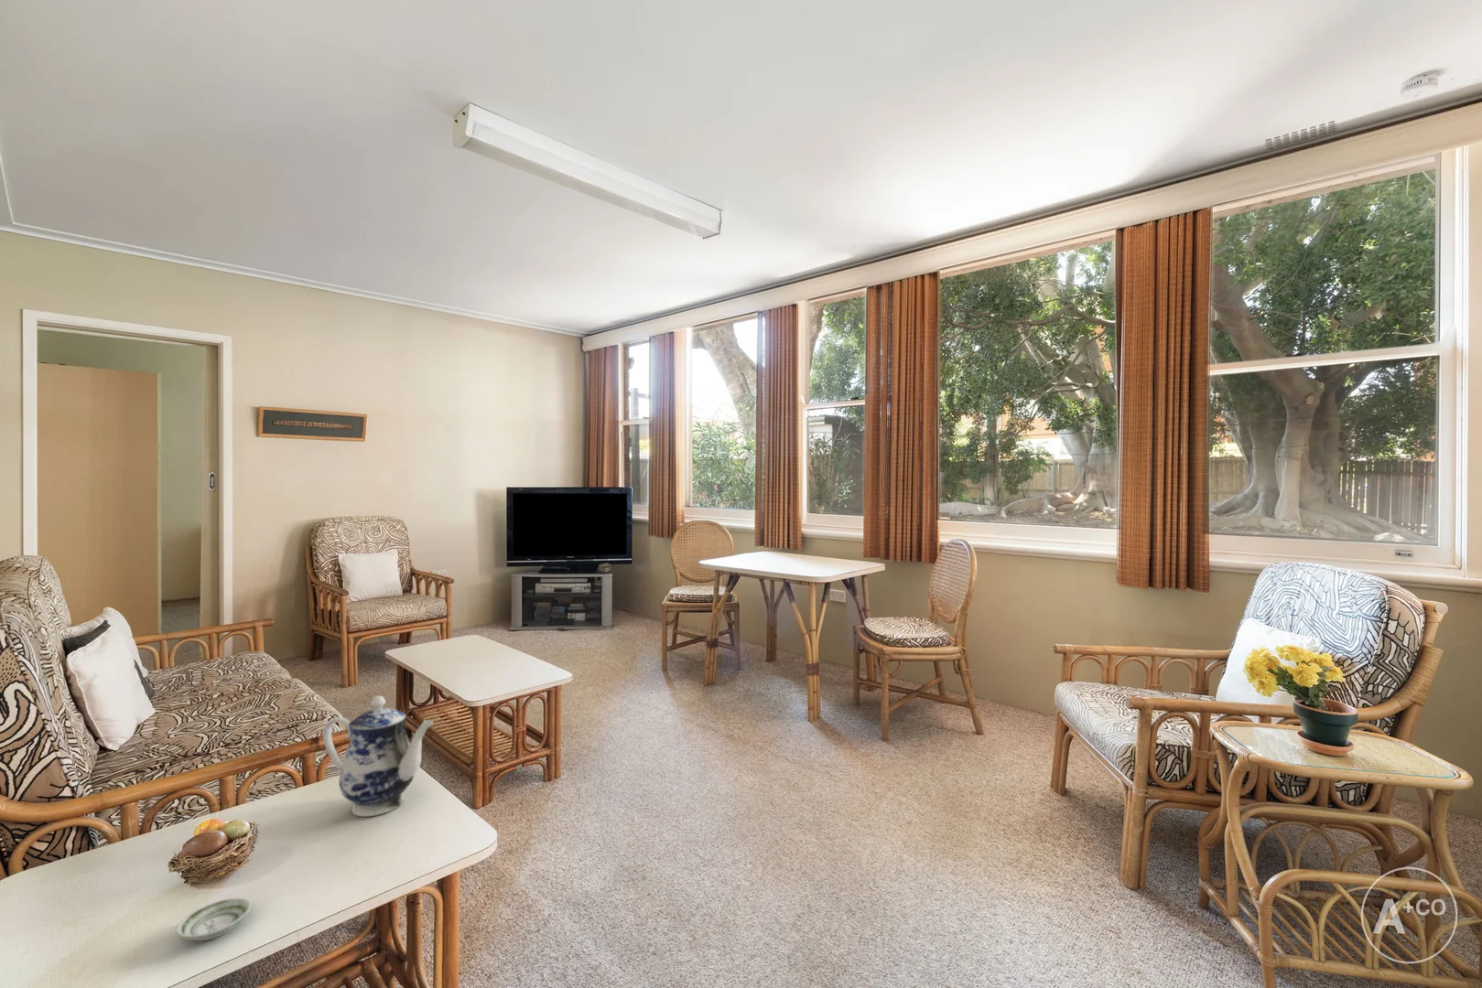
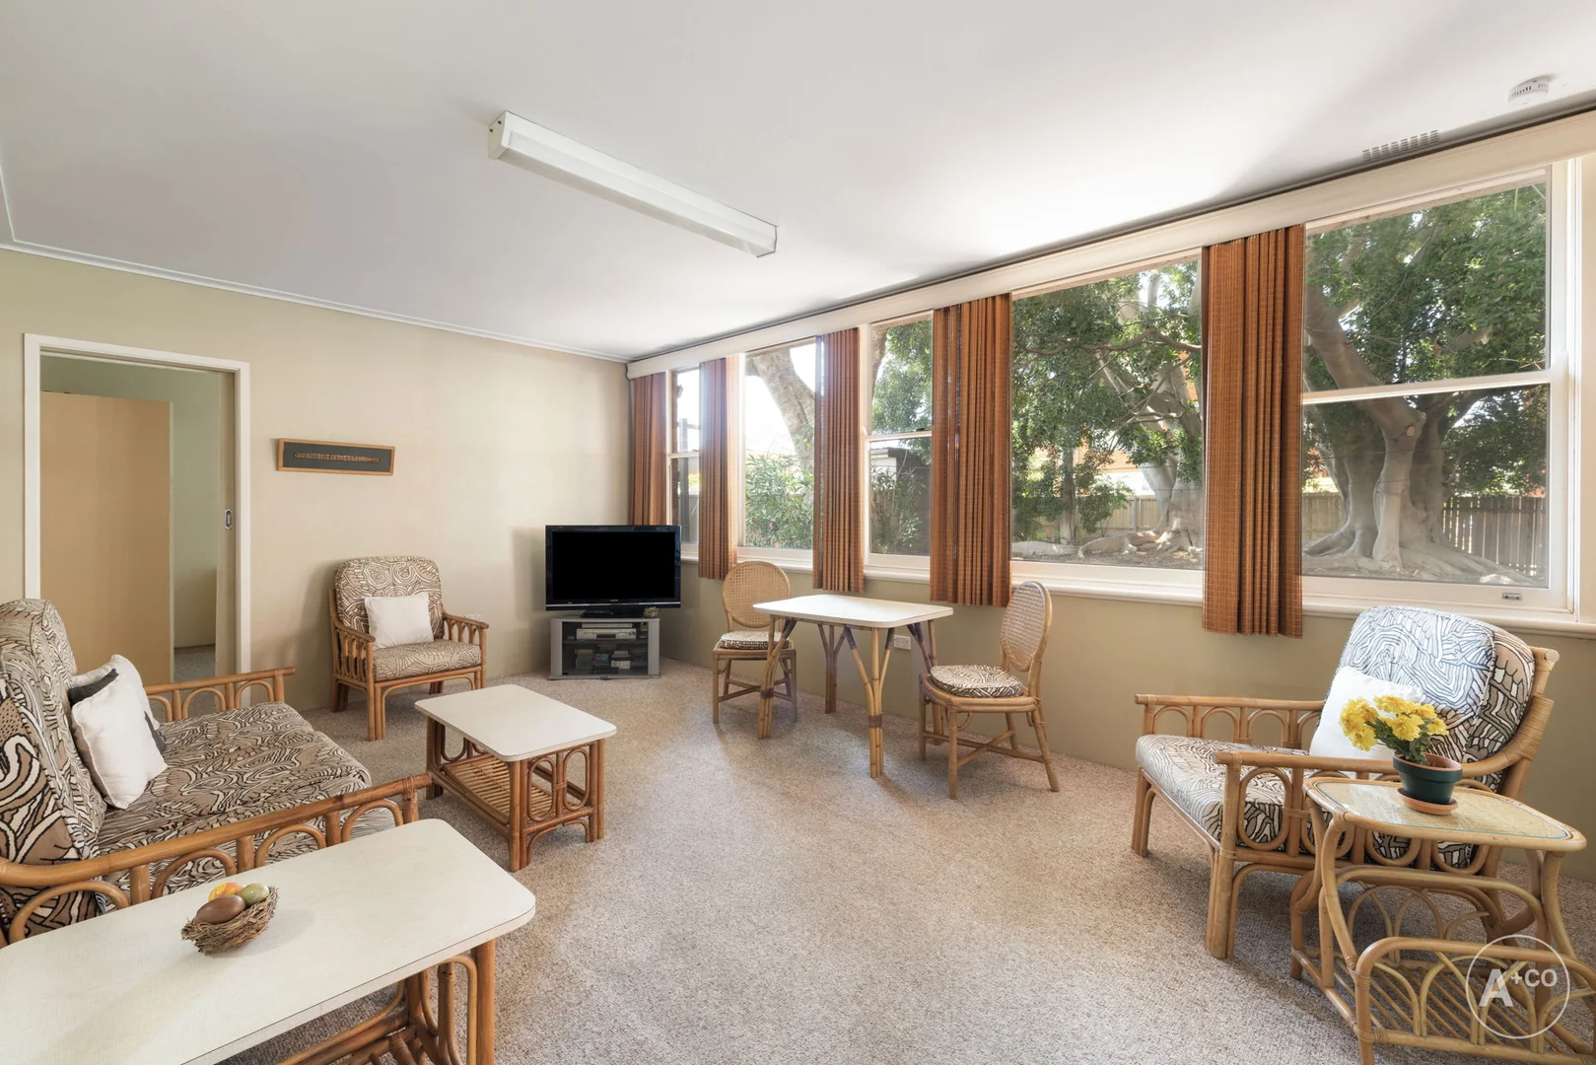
- teapot (379, 750)
- saucer (214, 922)
